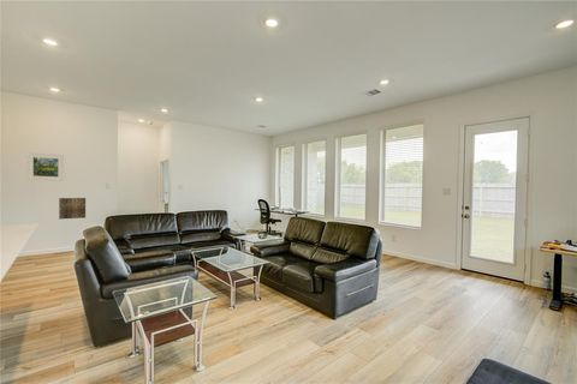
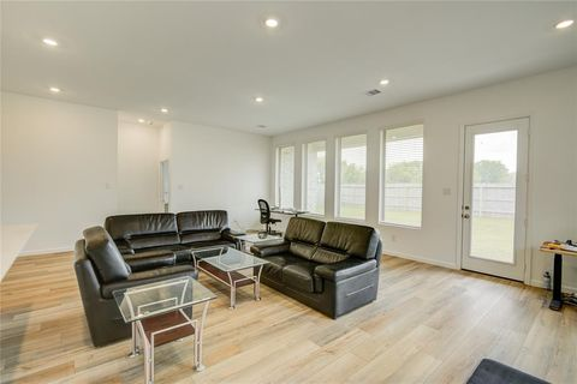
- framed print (46, 167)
- wall art (72, 208)
